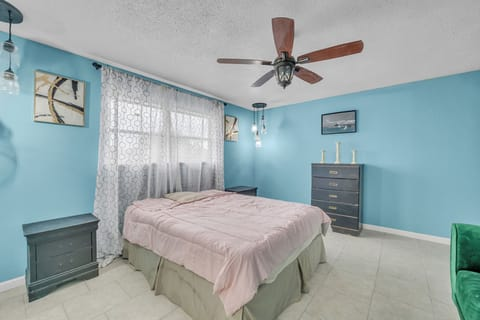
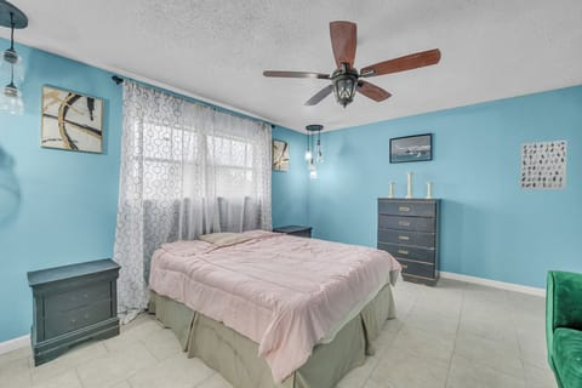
+ wall art (542, 165)
